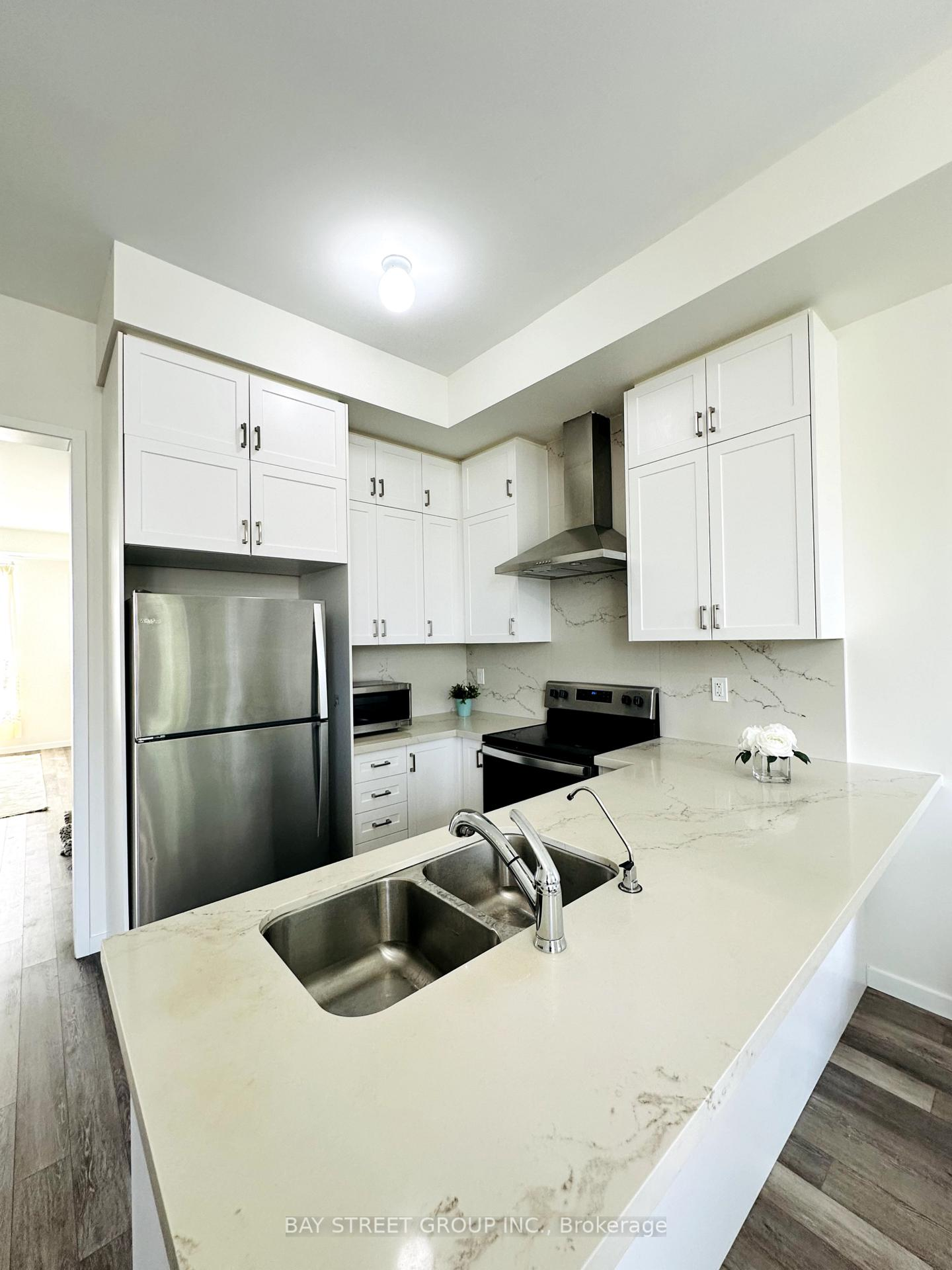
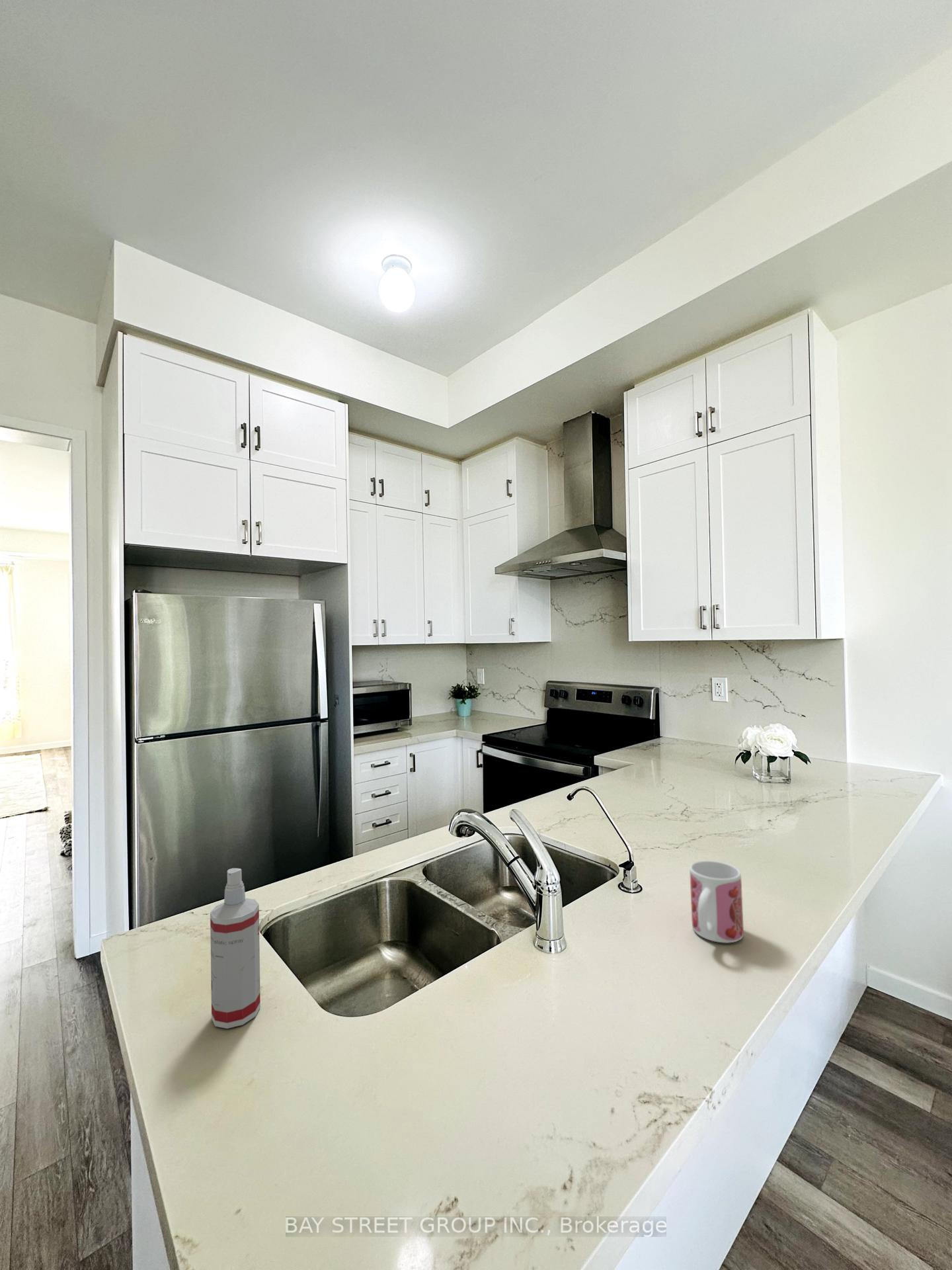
+ mug (711, 904)
+ spray bottle (235, 941)
